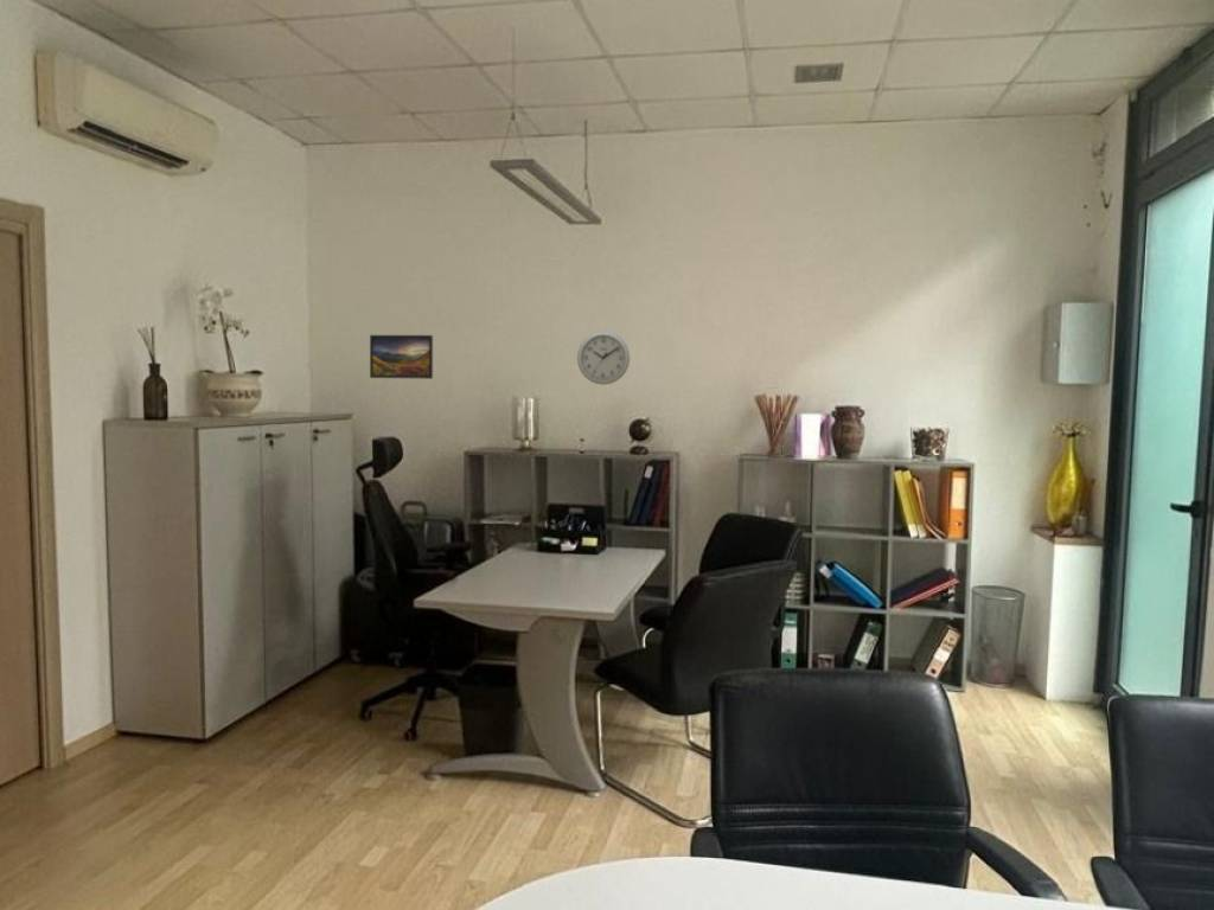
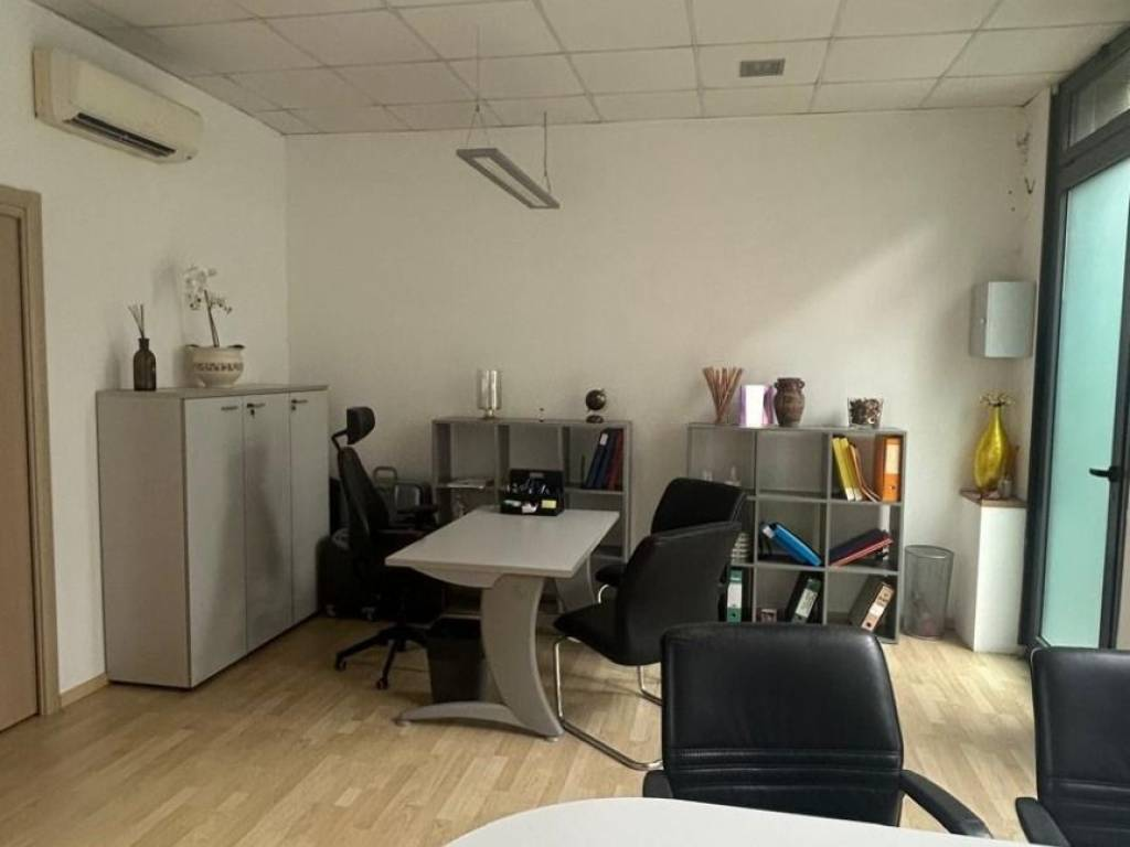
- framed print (401, 357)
- wall clock (602, 358)
